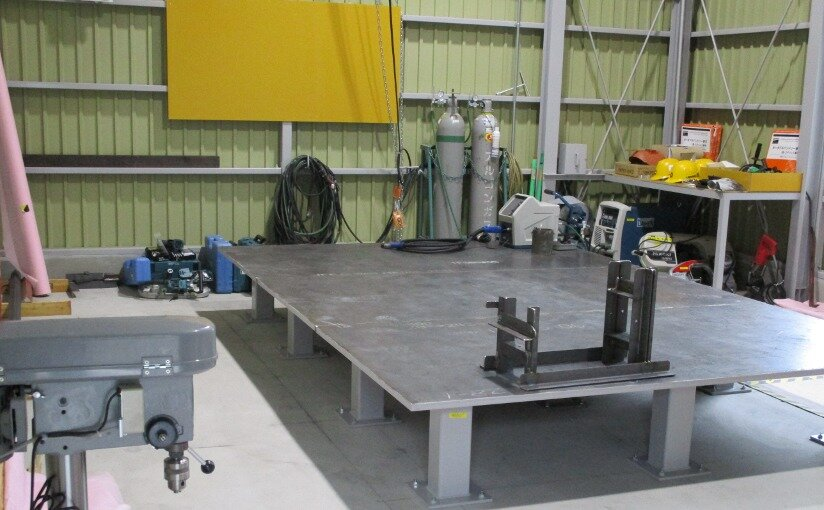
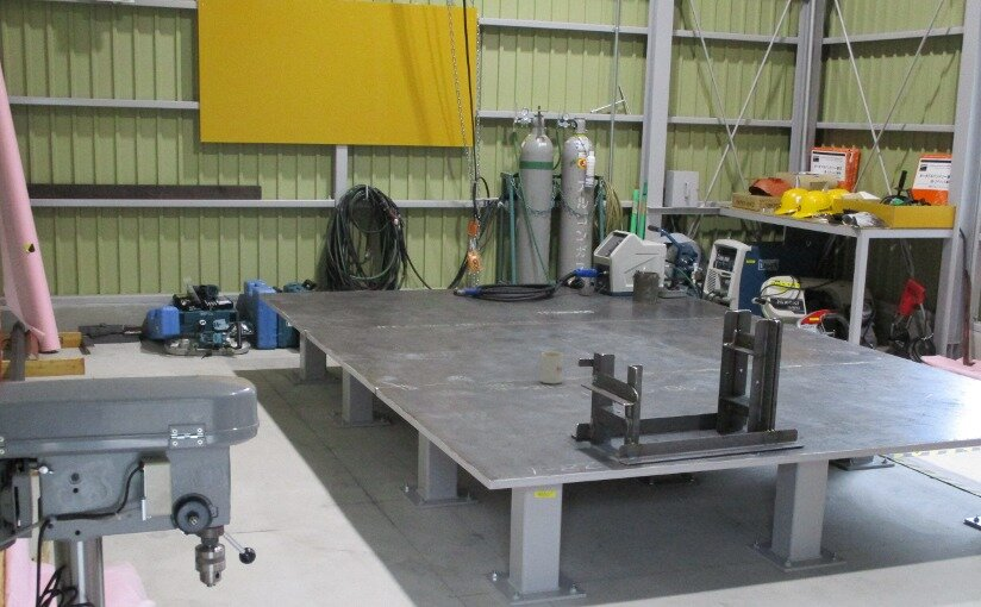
+ mug (550, 367)
